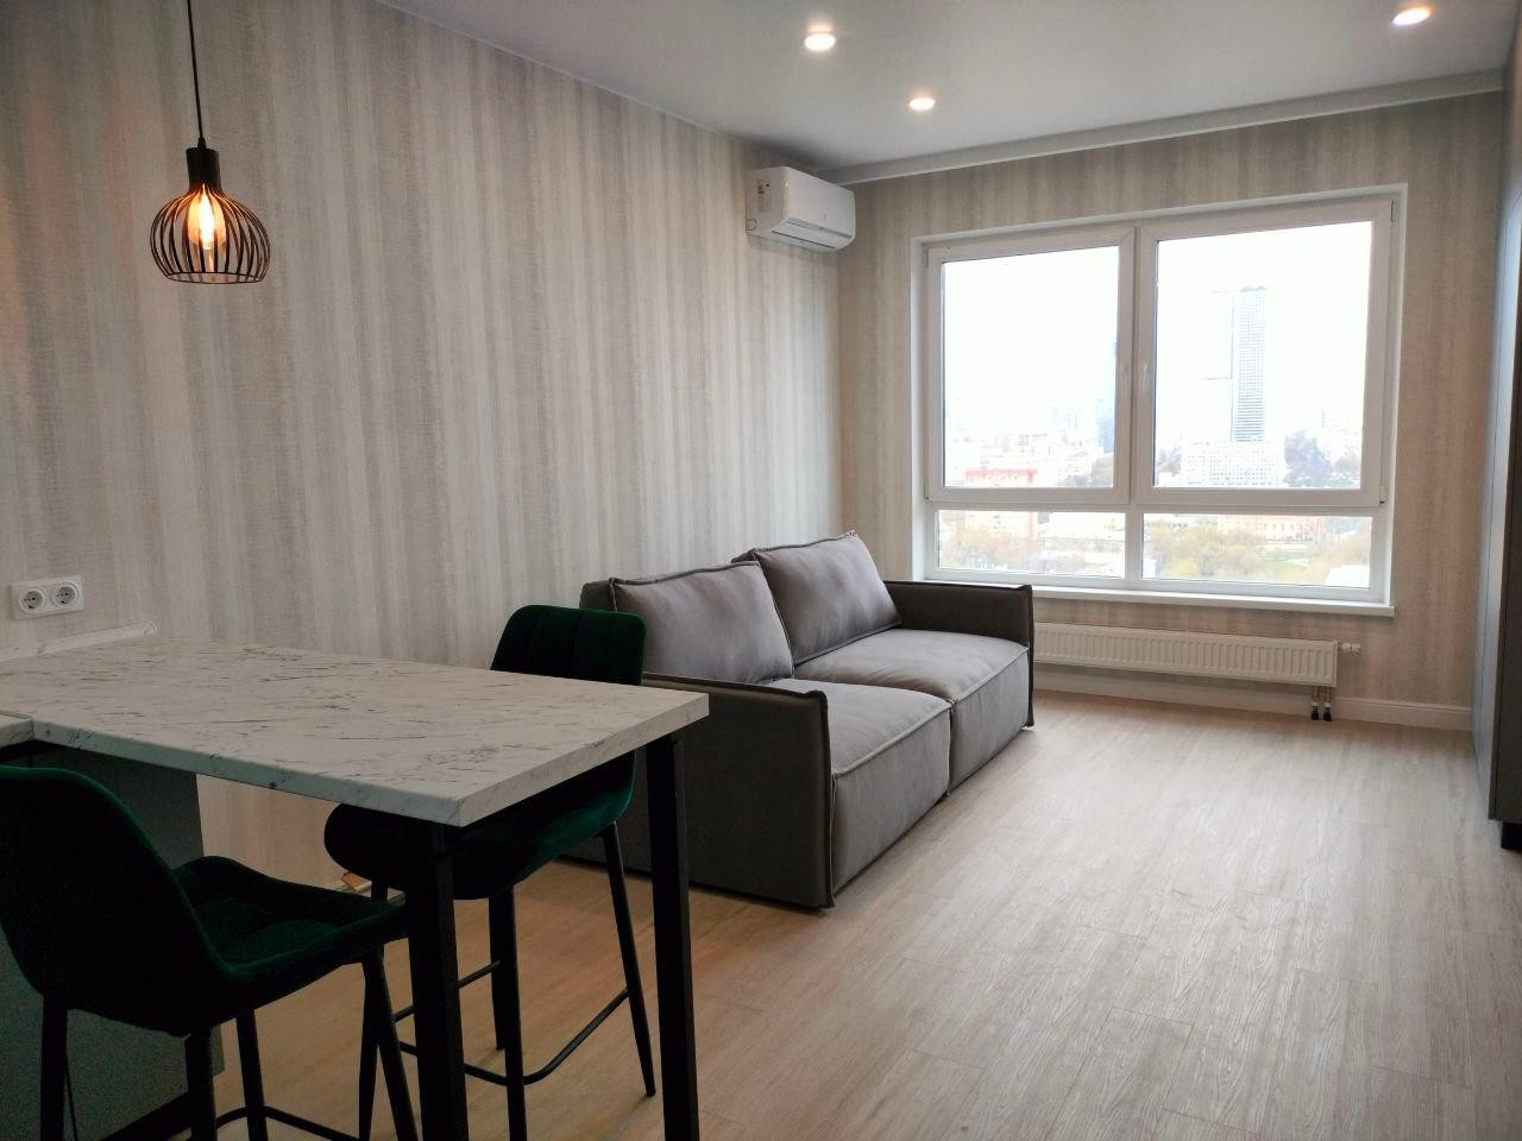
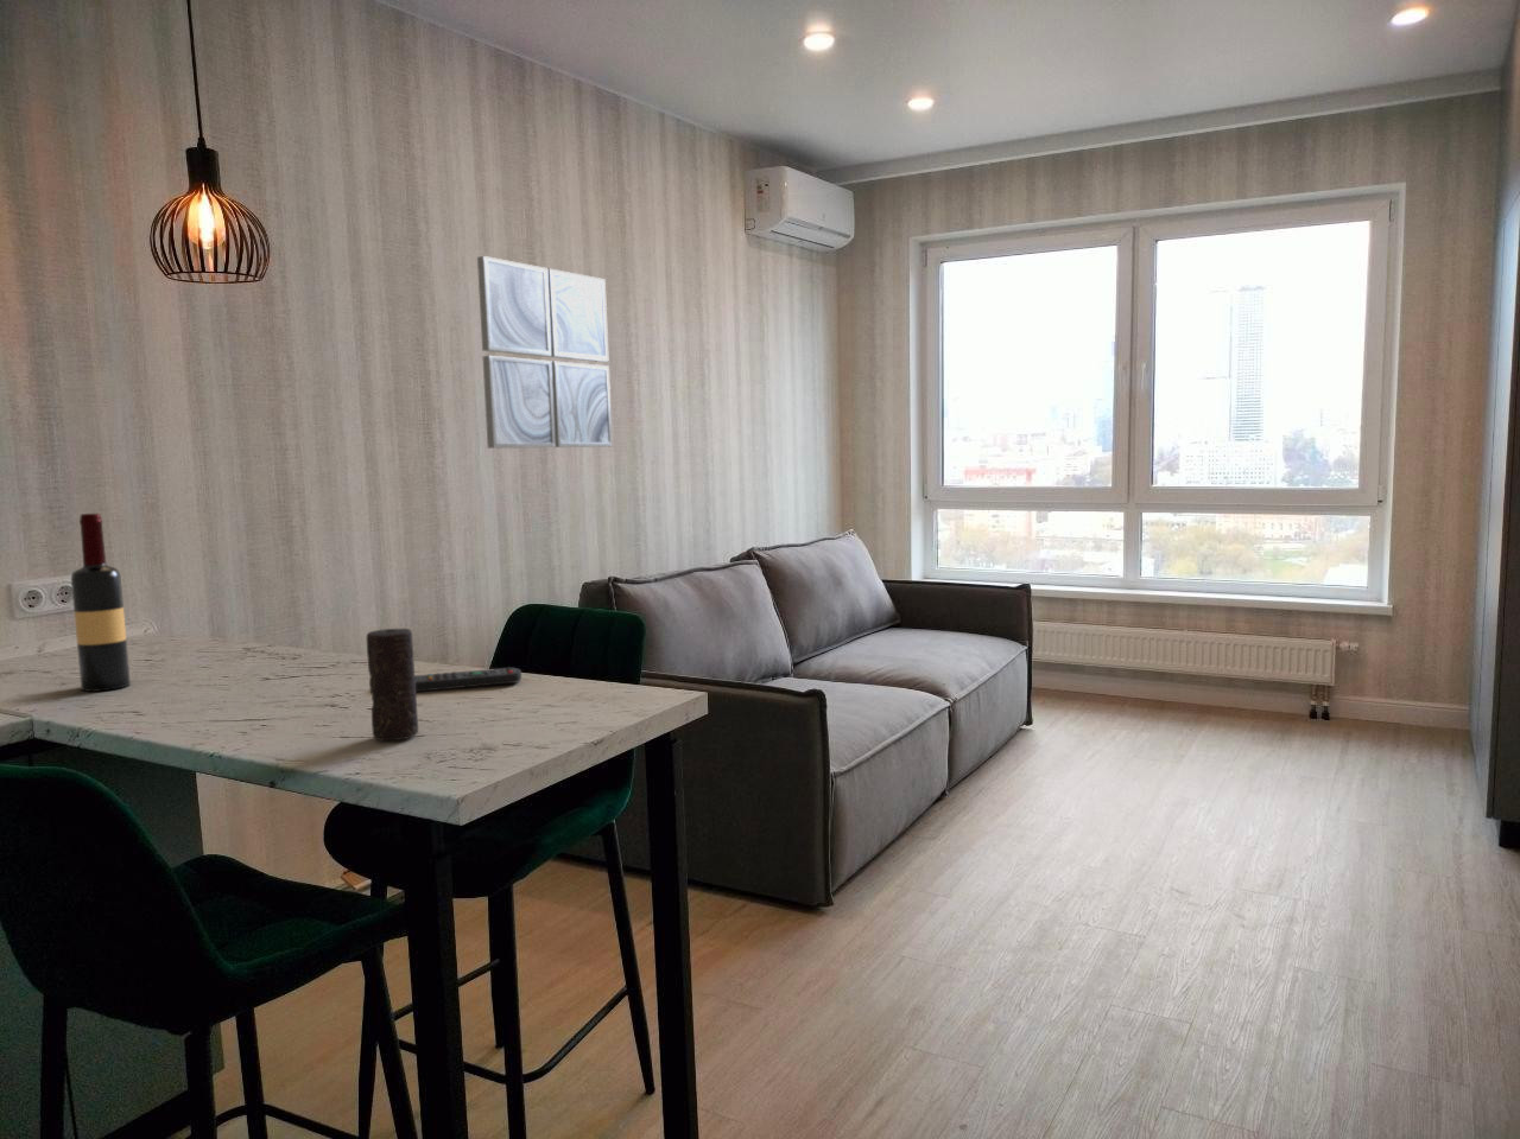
+ wall art (549, 357)
+ candle (391, 683)
+ wine bottle (97, 601)
+ remote control (452, 678)
